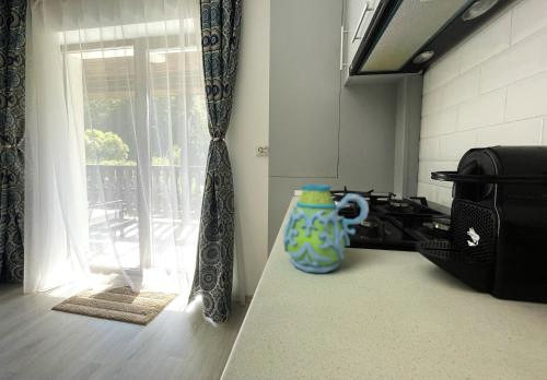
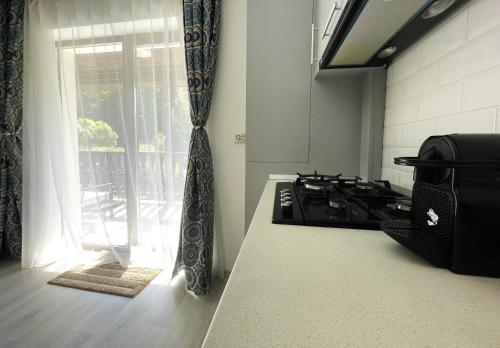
- mug (323, 226)
